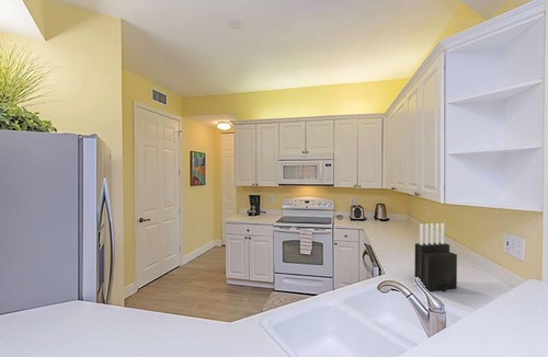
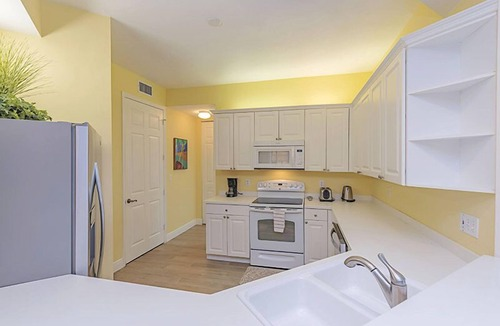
- knife block (436, 255)
